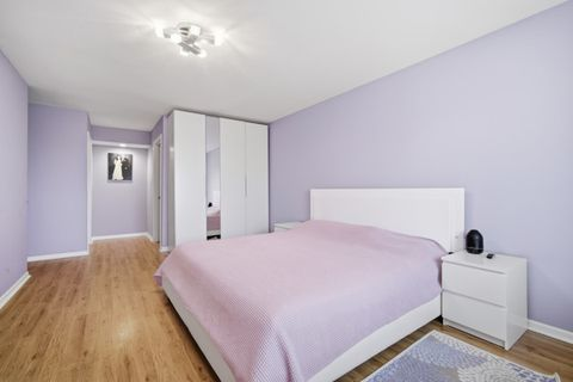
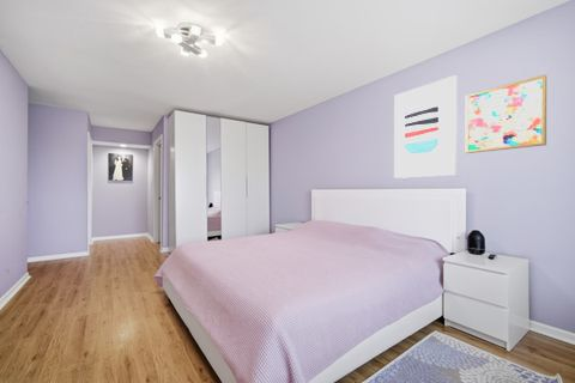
+ wall art (422, 132)
+ wall art (502, 117)
